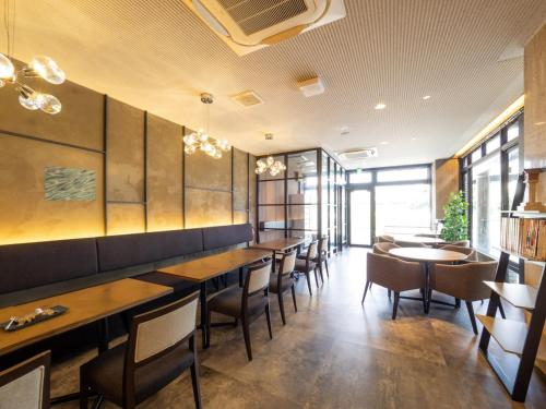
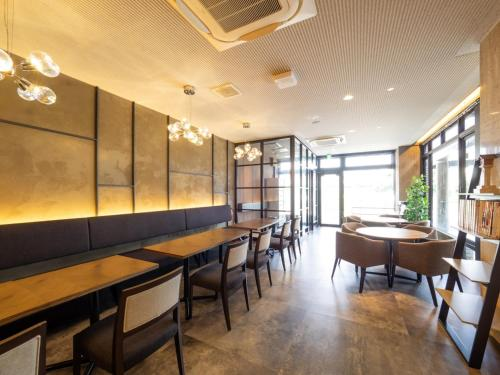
- plate (34, 313)
- wall art (71, 184)
